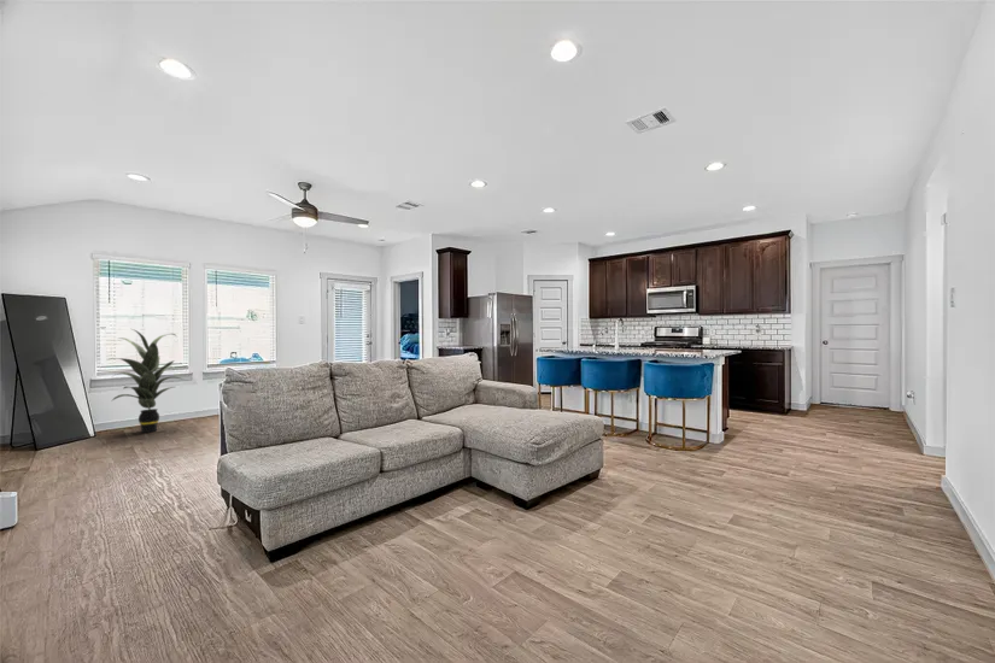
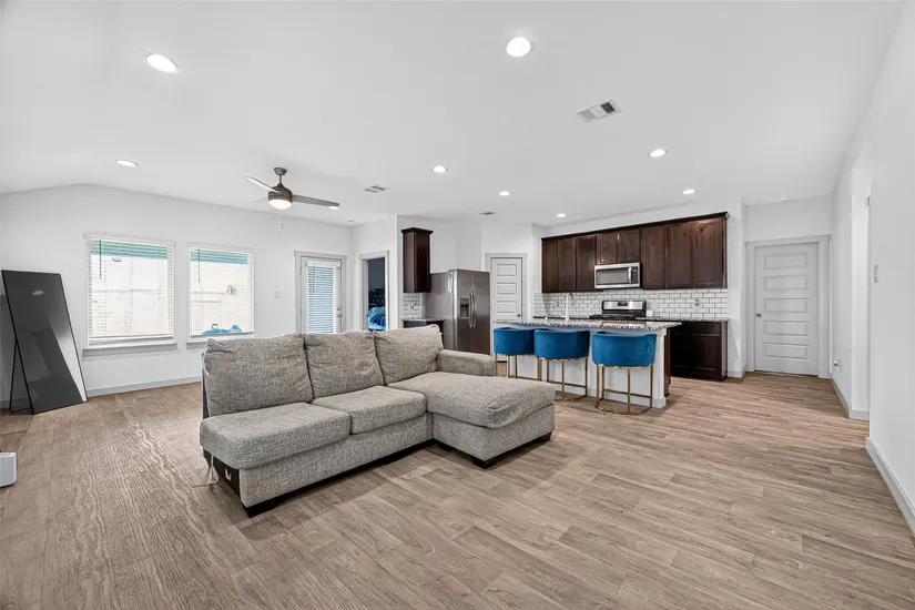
- indoor plant (144, 380)
